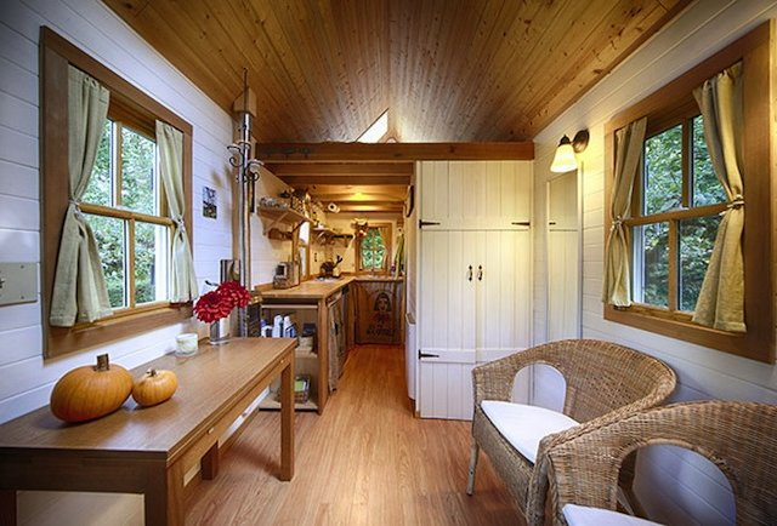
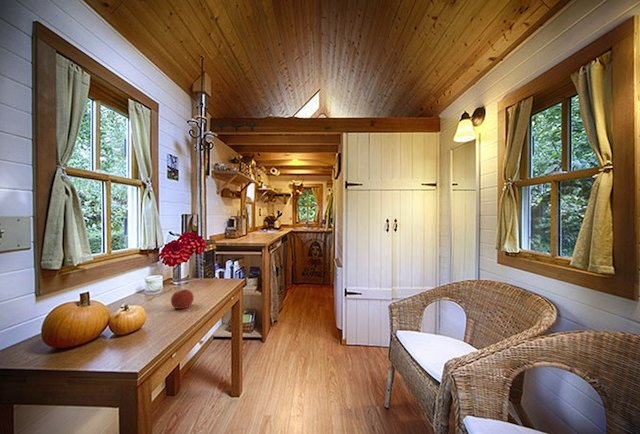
+ fruit (182, 297)
